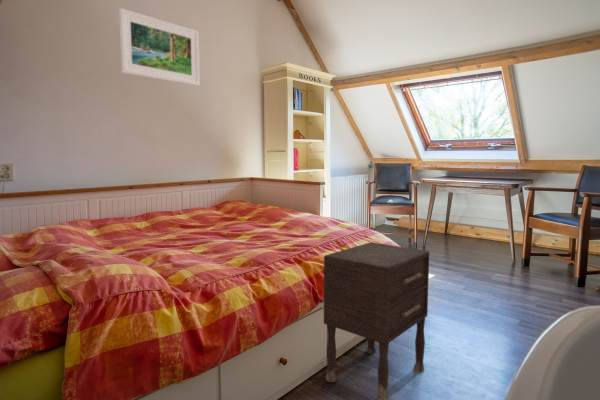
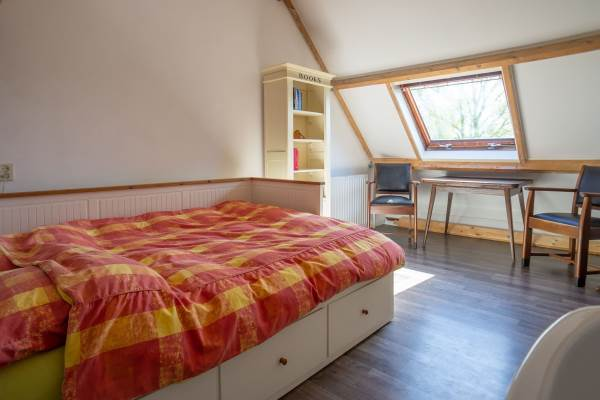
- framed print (162, 50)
- nightstand (378, 315)
